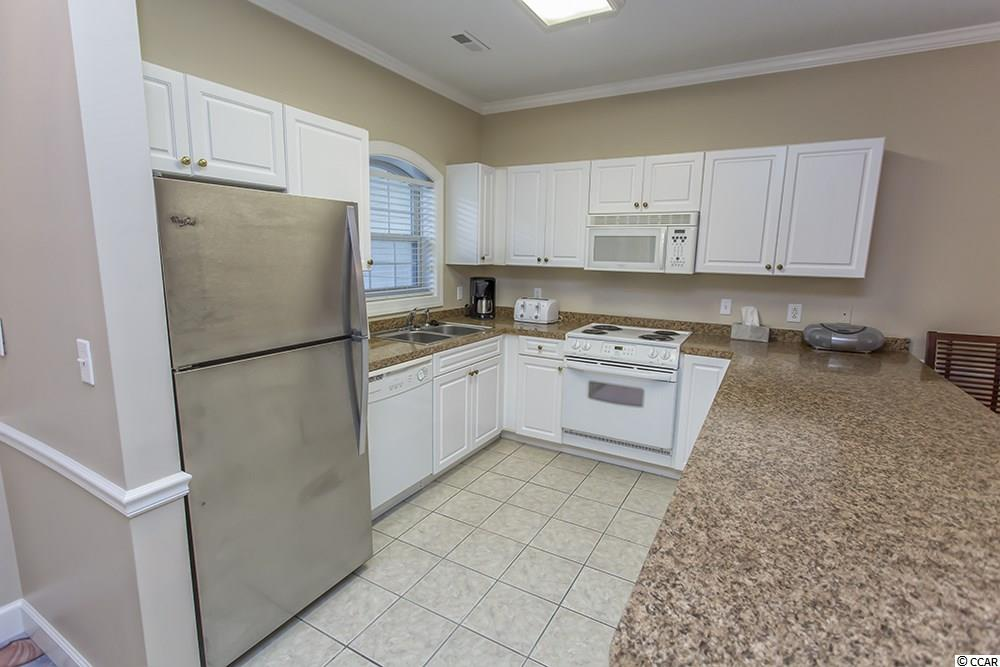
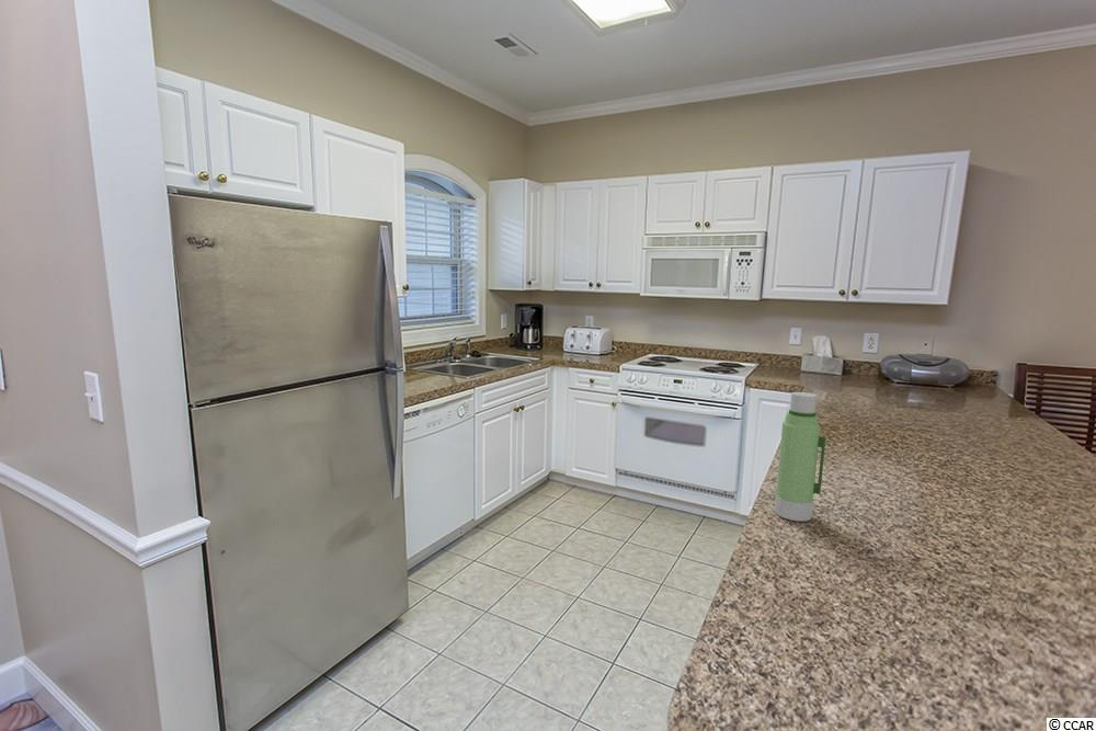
+ water bottle (799, 455)
